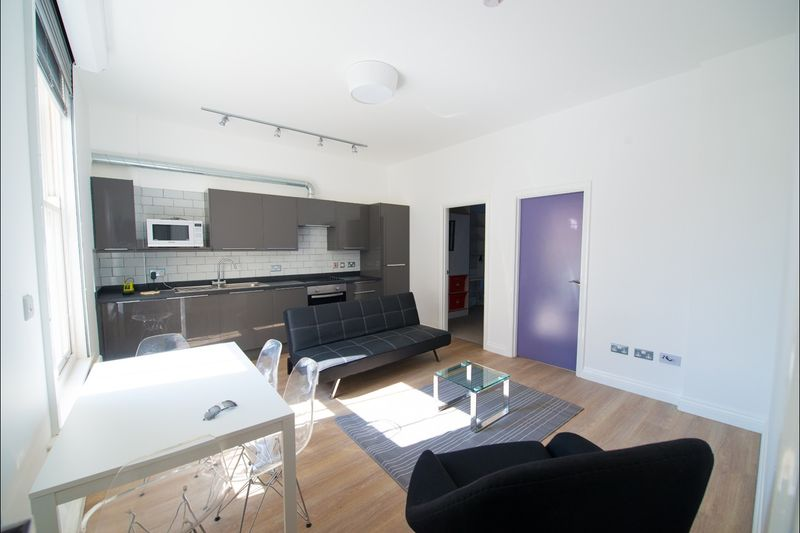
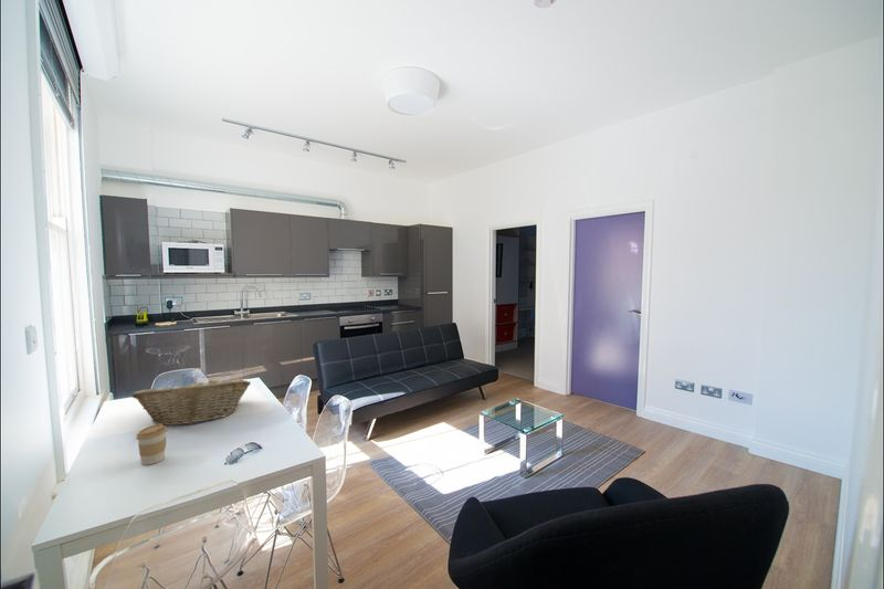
+ fruit basket (194, 396)
+ coffee cup (151, 443)
